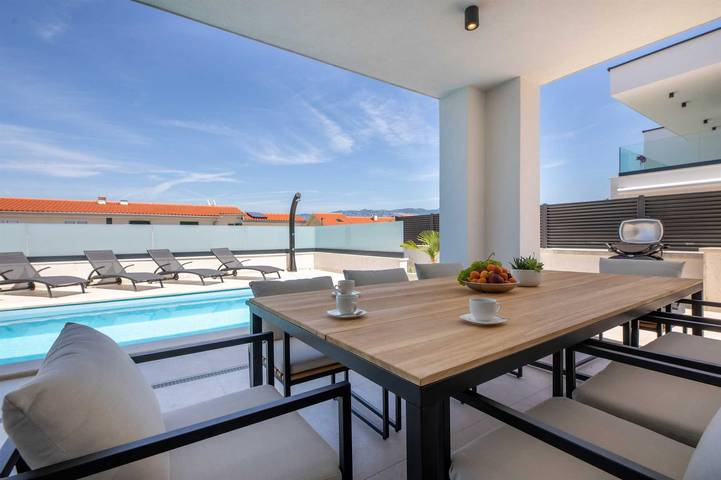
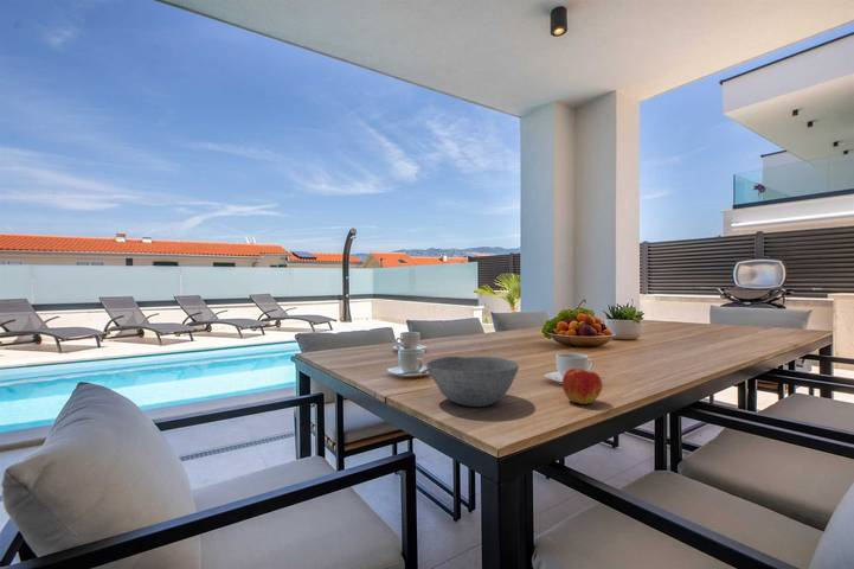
+ bowl (473, 381)
+ apple (582, 385)
